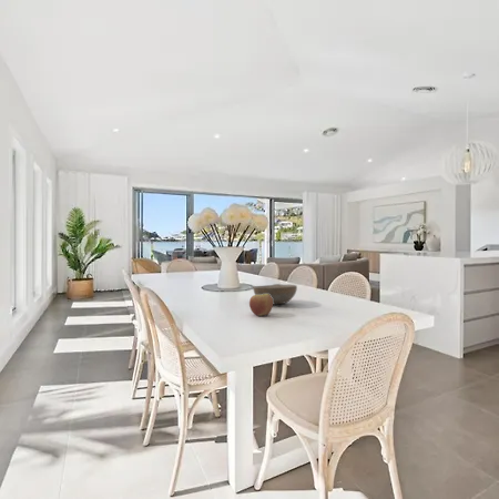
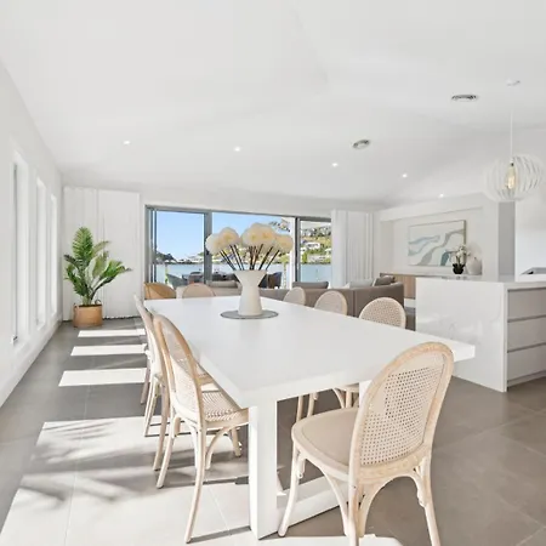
- apple (261, 304)
- bowl (274, 294)
